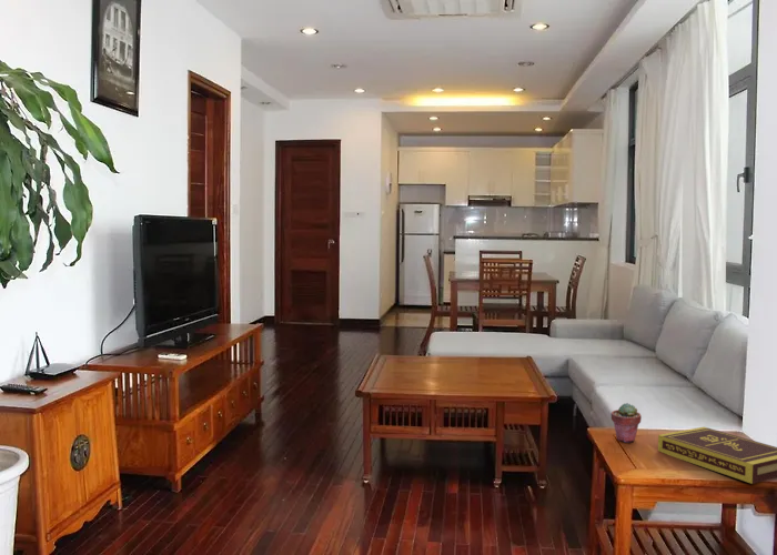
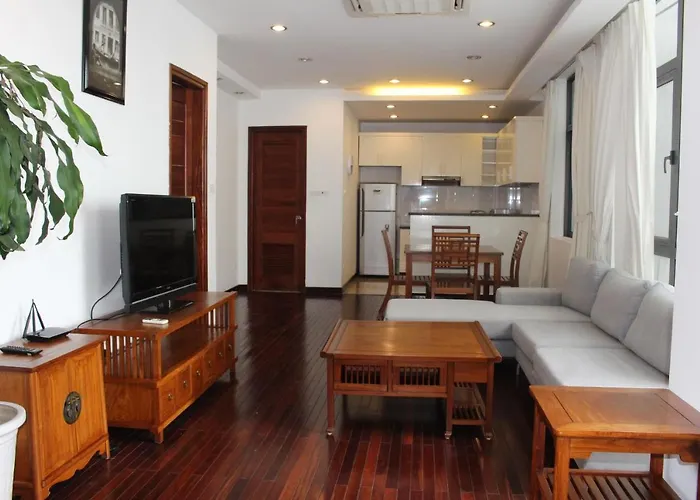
- book (725, 452)
- potted succulent (626, 421)
